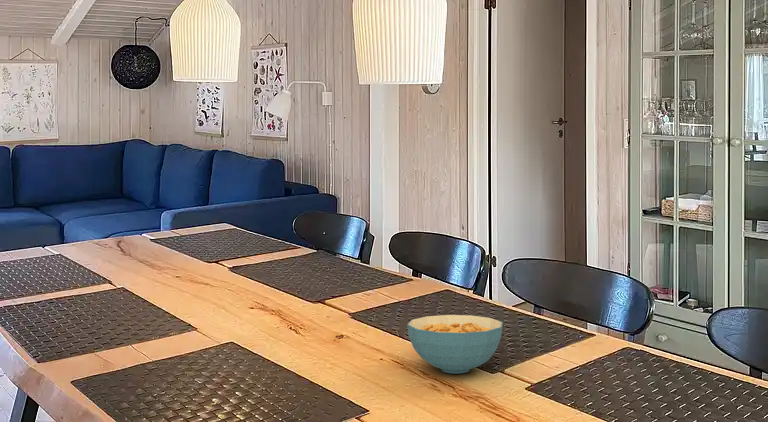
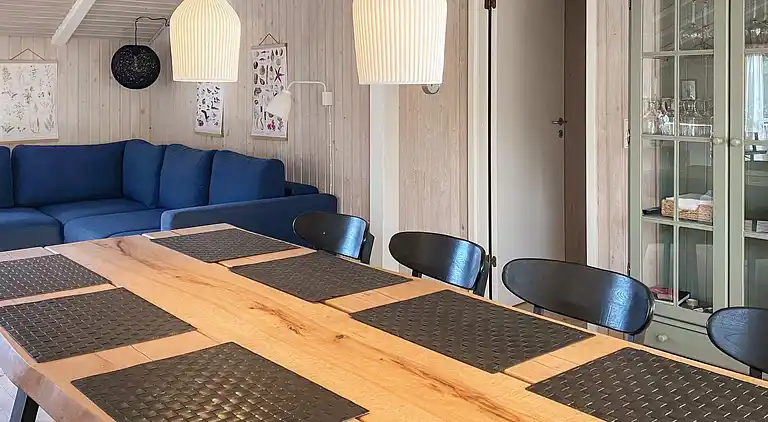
- cereal bowl (455, 346)
